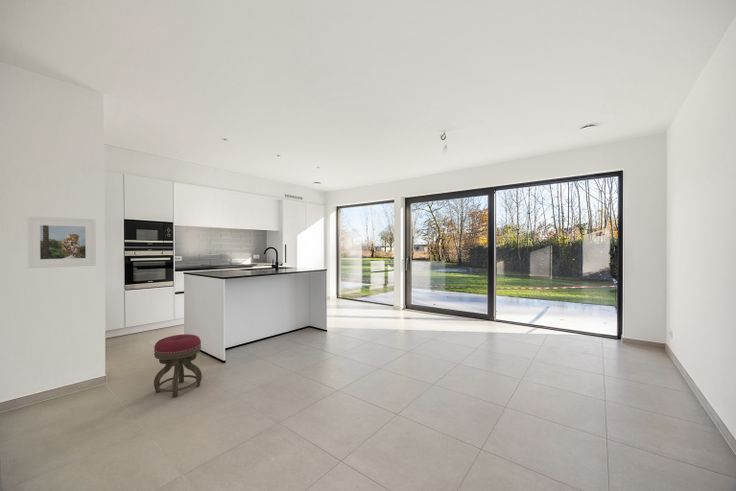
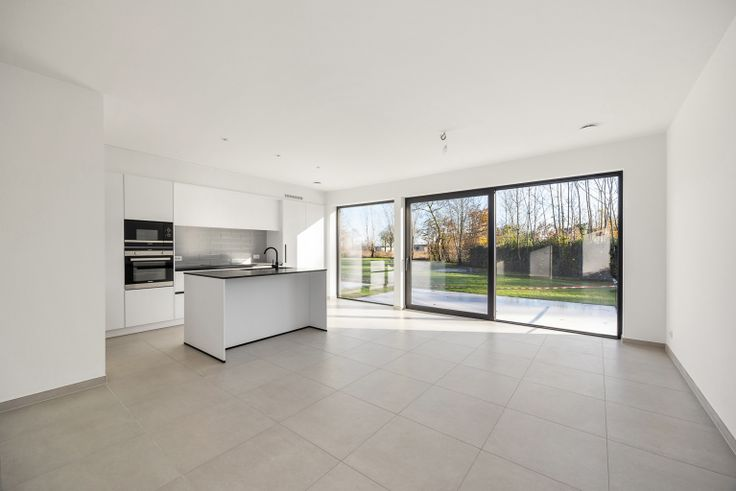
- stool (178, 363)
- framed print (63, 242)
